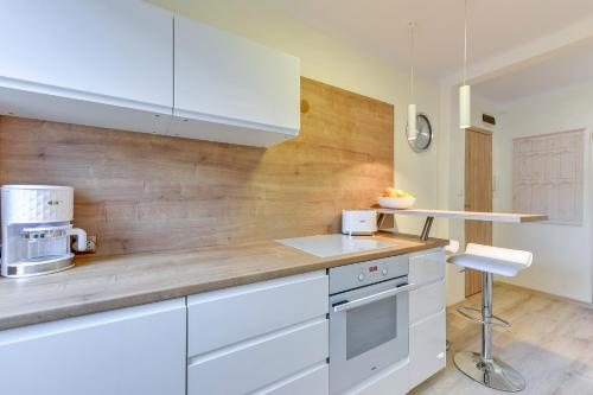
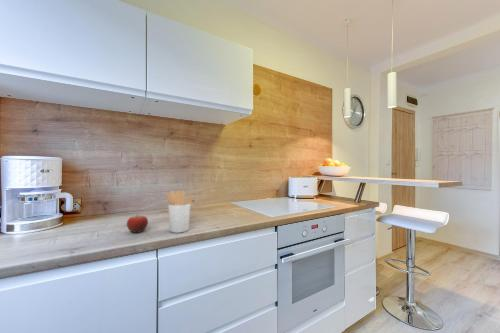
+ utensil holder (178, 209)
+ fruit (137, 222)
